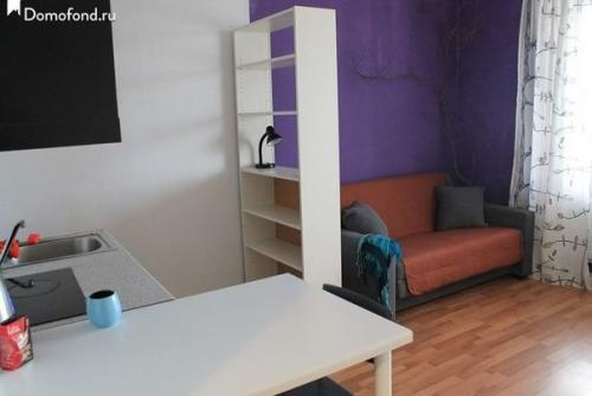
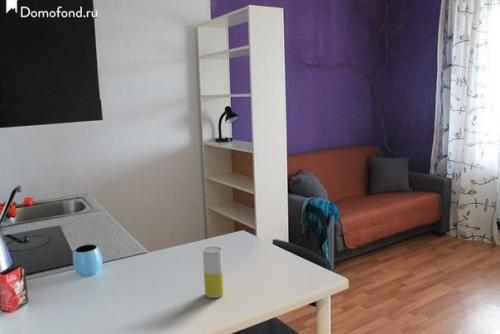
+ beverage can (213, 272)
